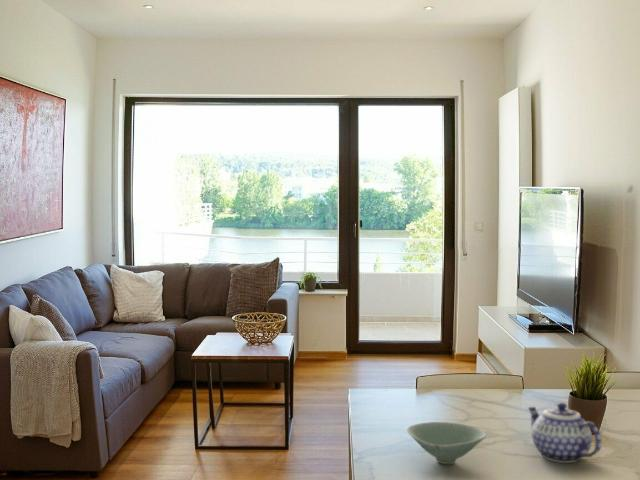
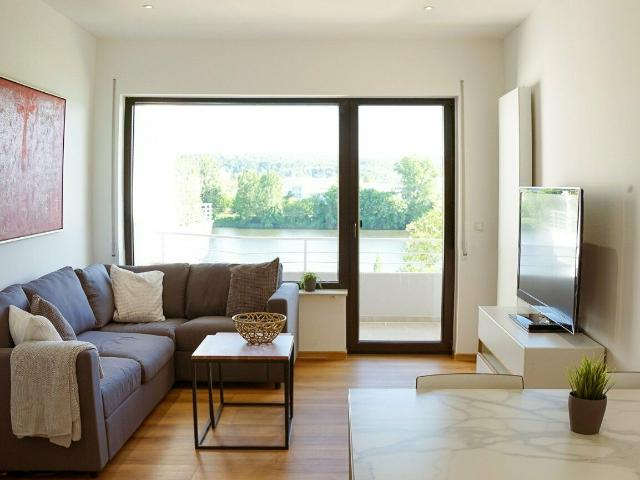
- bowl (445, 446)
- teapot (561, 430)
